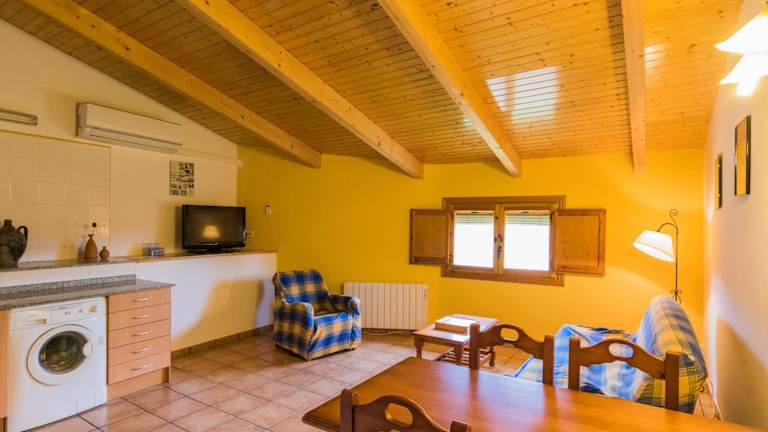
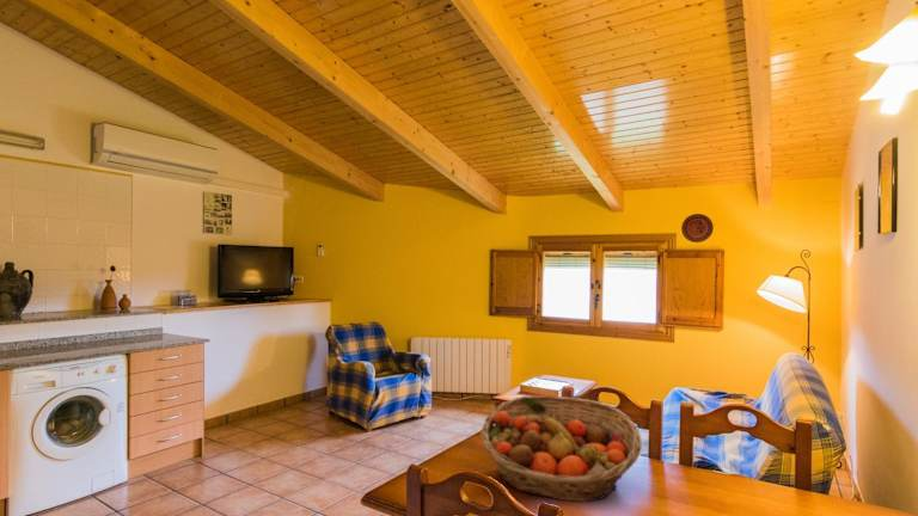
+ fruit basket (557, 444)
+ decorative plate (697, 228)
